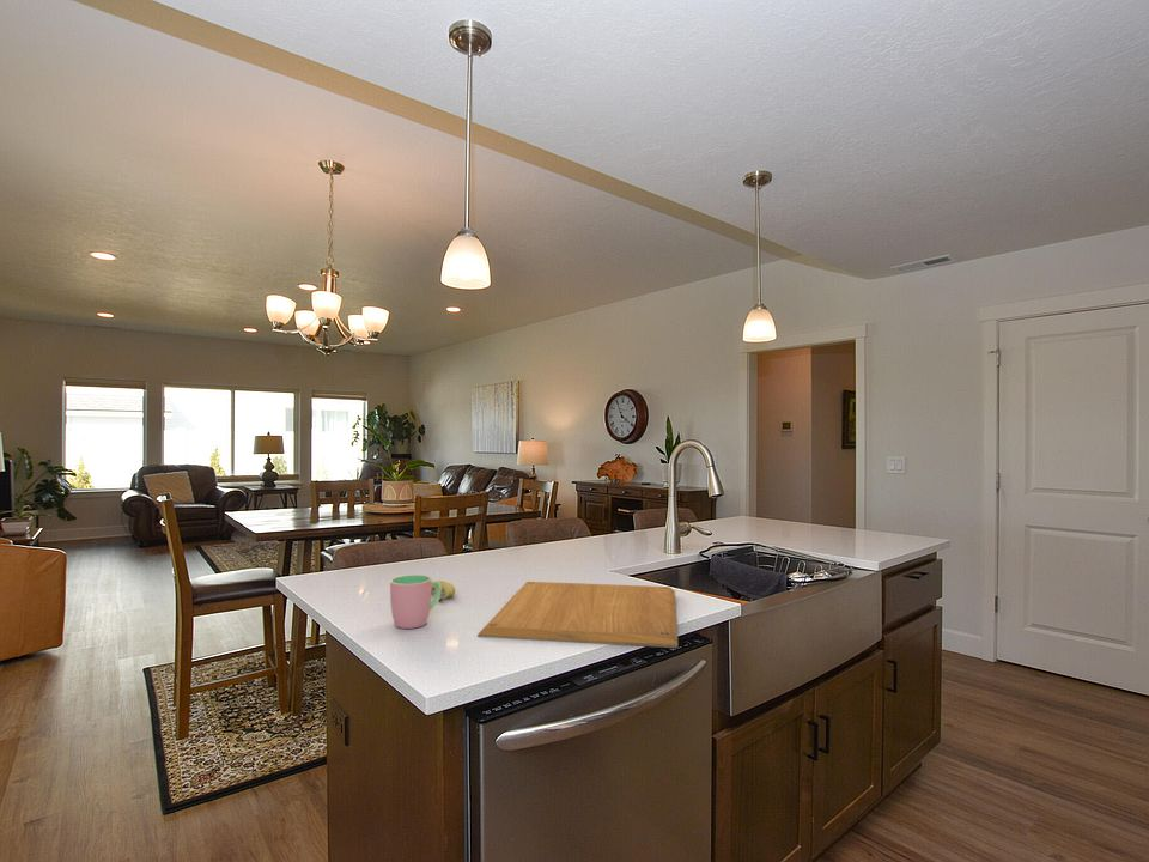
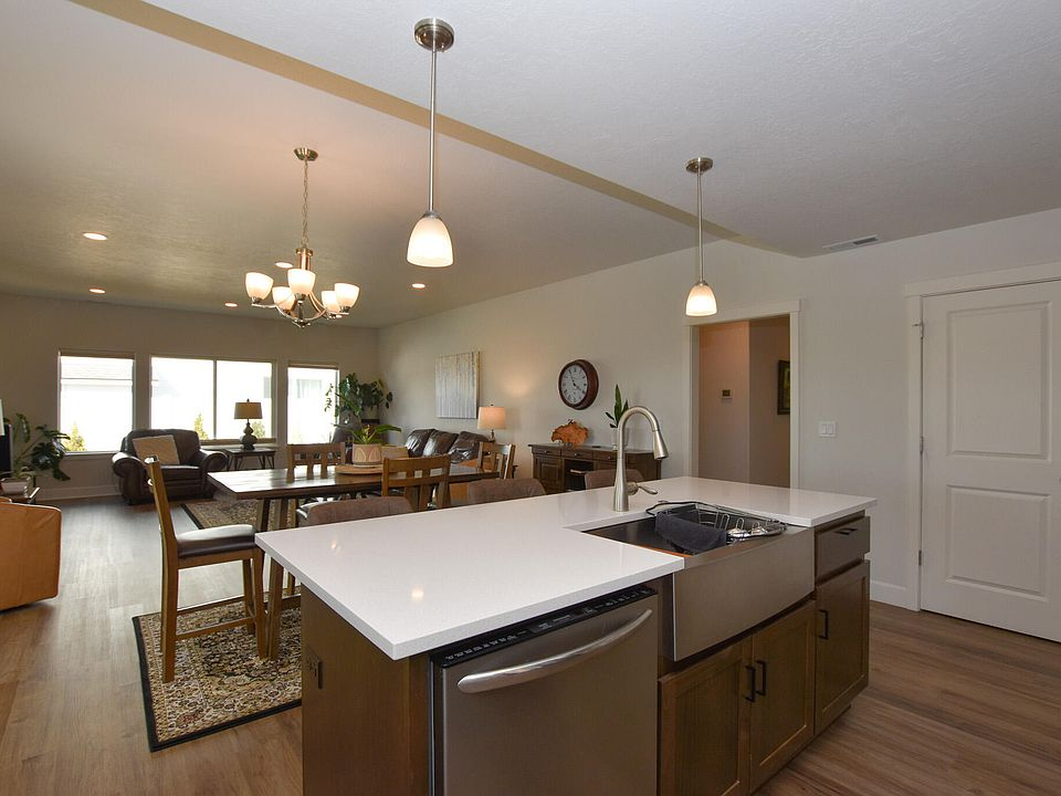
- chopping board (588, 608)
- cup (417, 600)
- fruit (442, 589)
